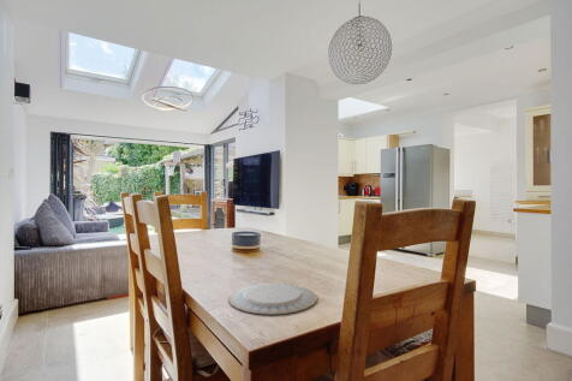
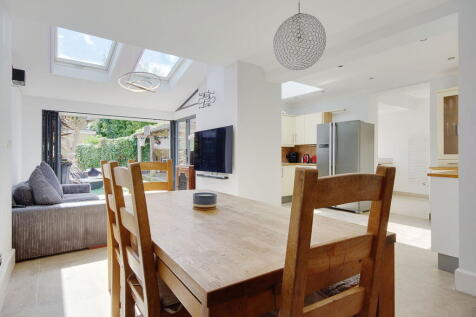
- chinaware (273, 294)
